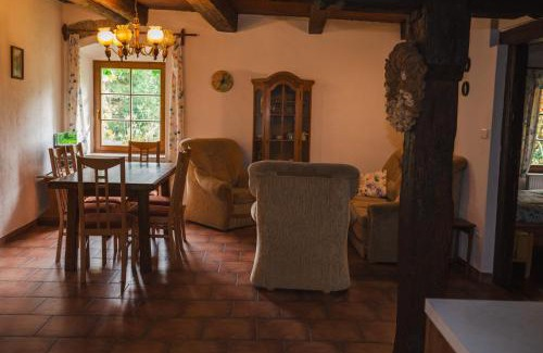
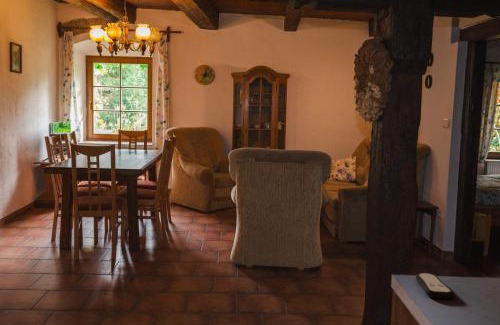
+ remote control (432, 284)
